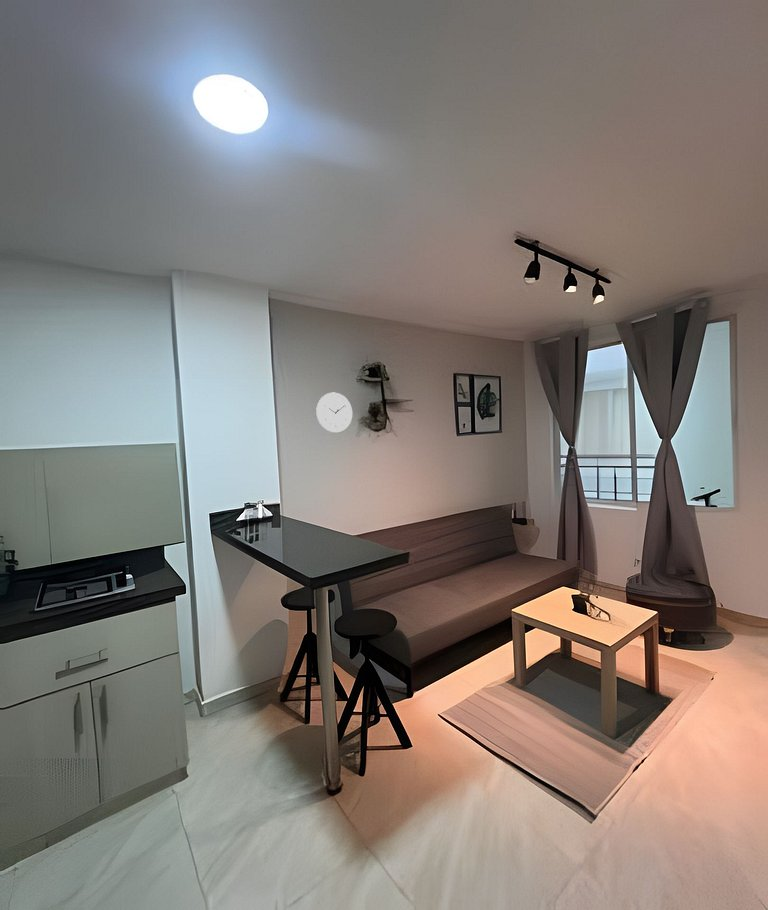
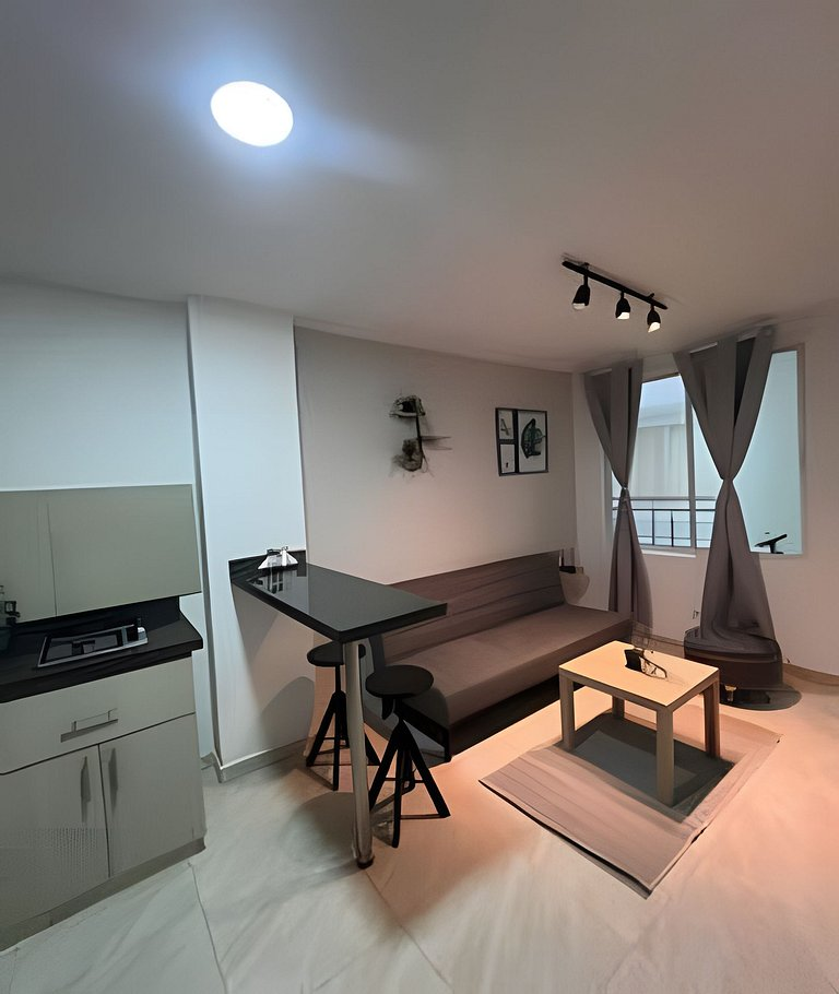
- wall clock (335, 412)
